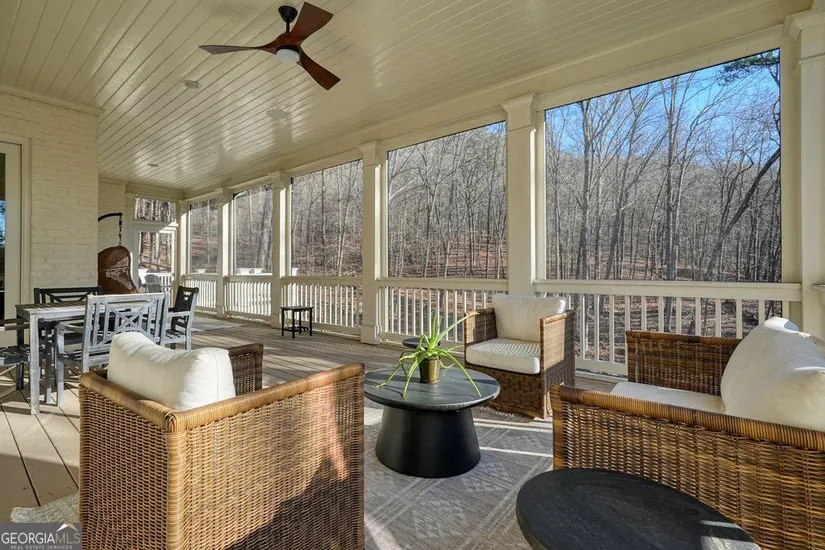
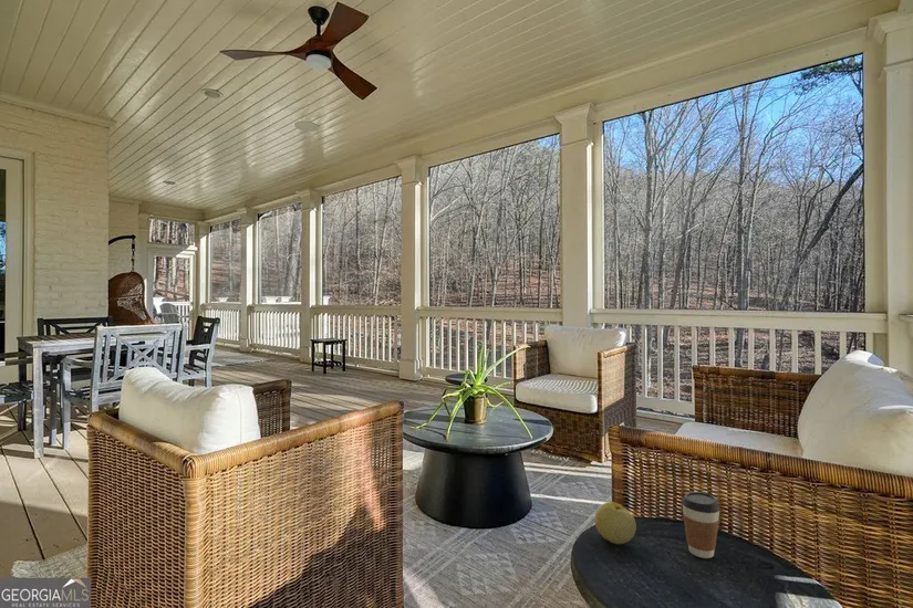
+ apple (614, 522)
+ coffee cup (701, 524)
